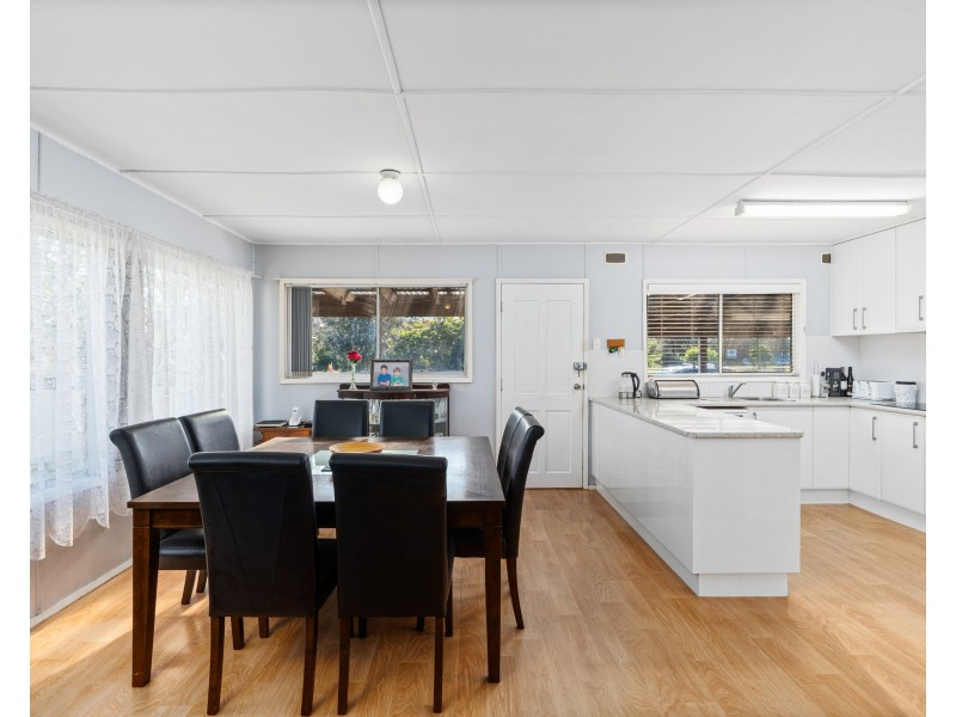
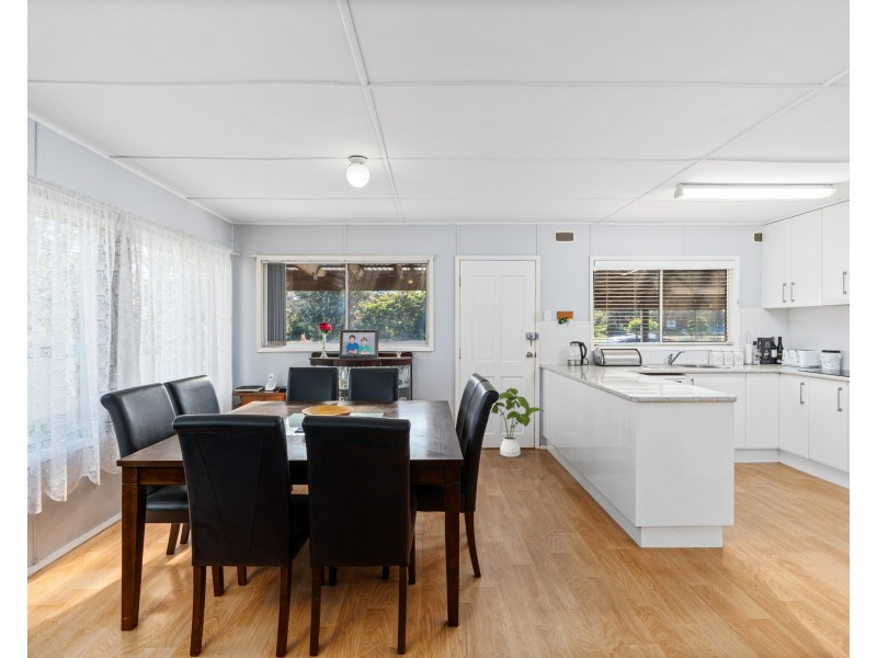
+ house plant (515, 422)
